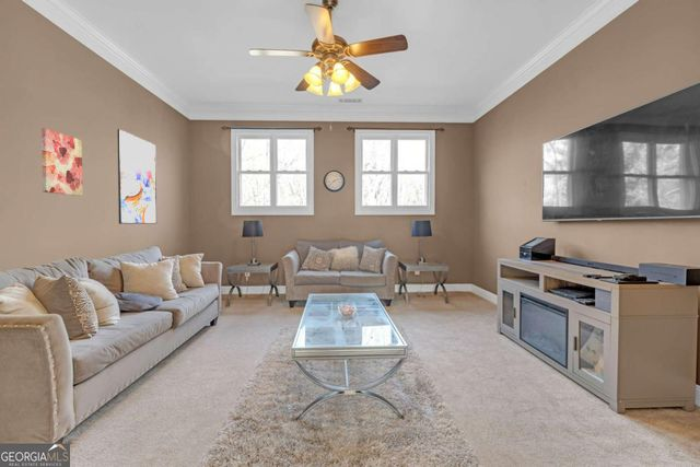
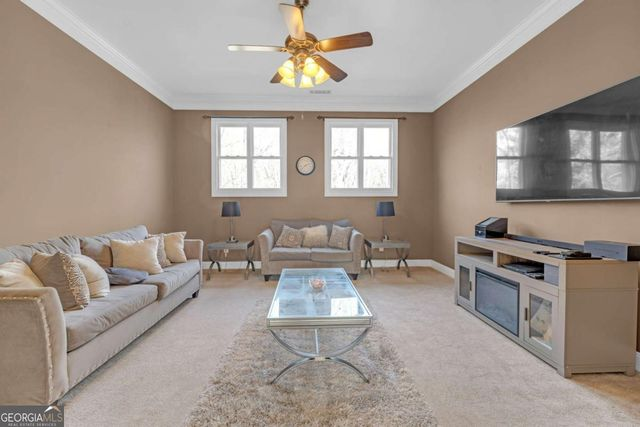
- wall art (63, 164)
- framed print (139, 180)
